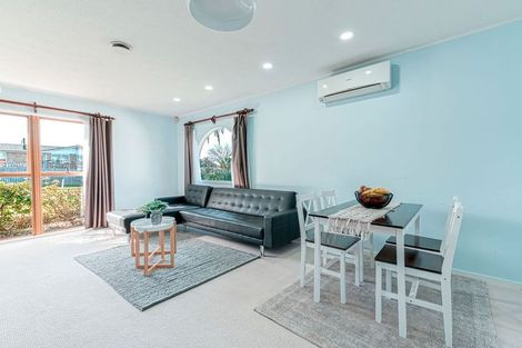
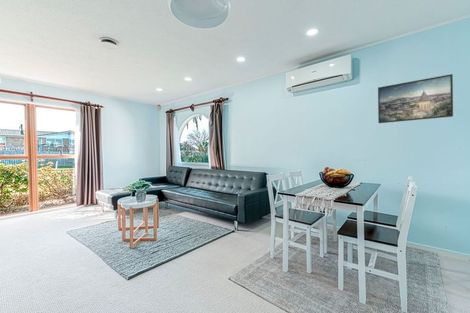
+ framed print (412, 100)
